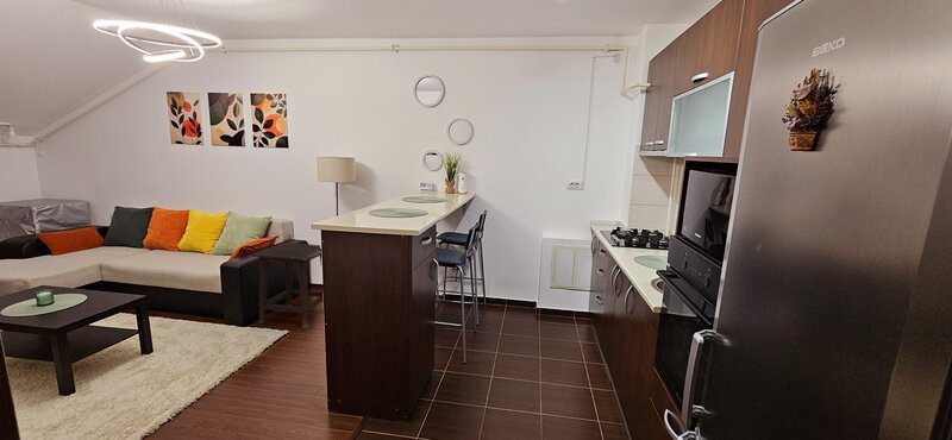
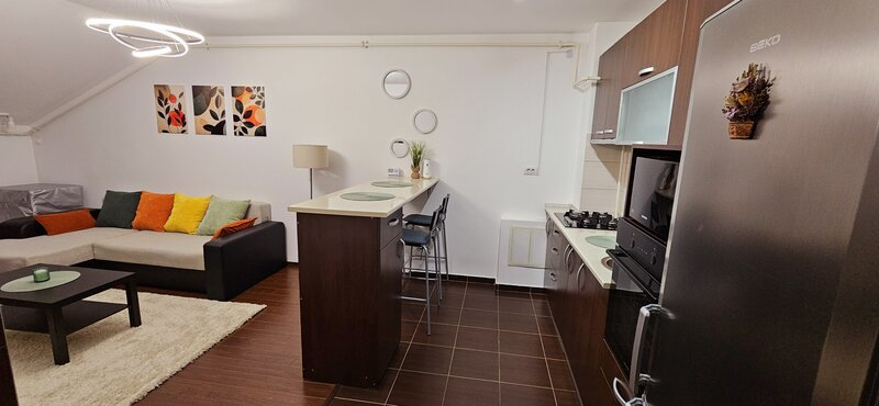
- side table (292, 281)
